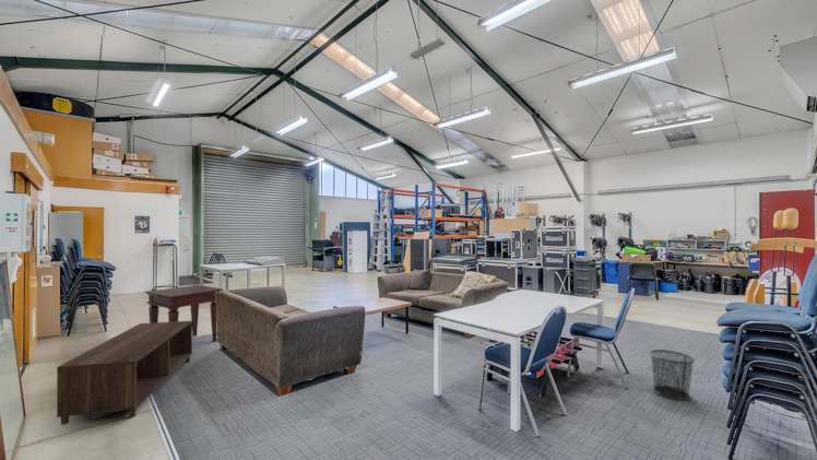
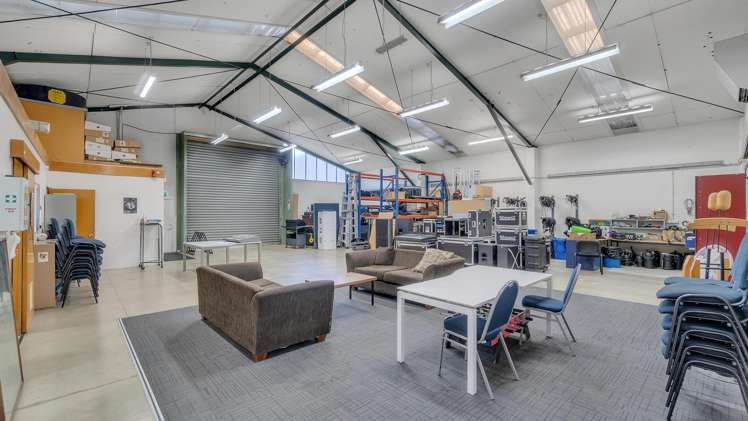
- coffee table (138, 363)
- waste bin (671, 374)
- side table (191, 316)
